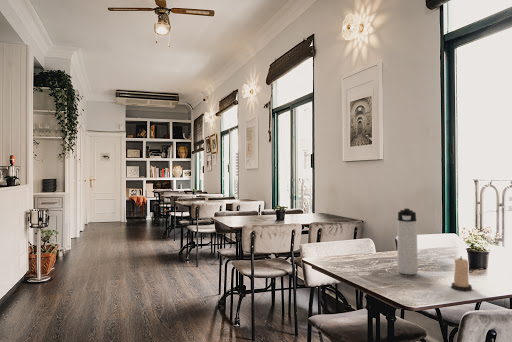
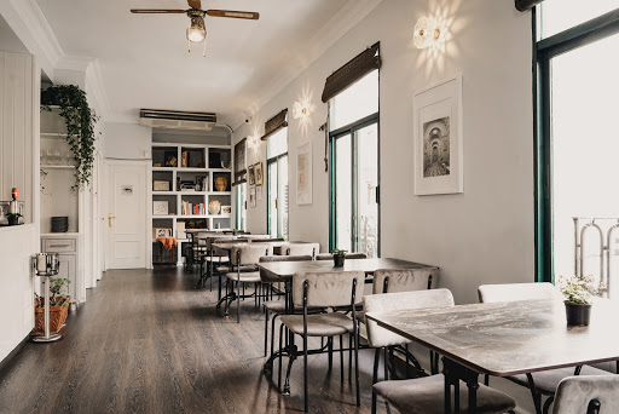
- candle (461, 271)
- thermos bottle (407, 241)
